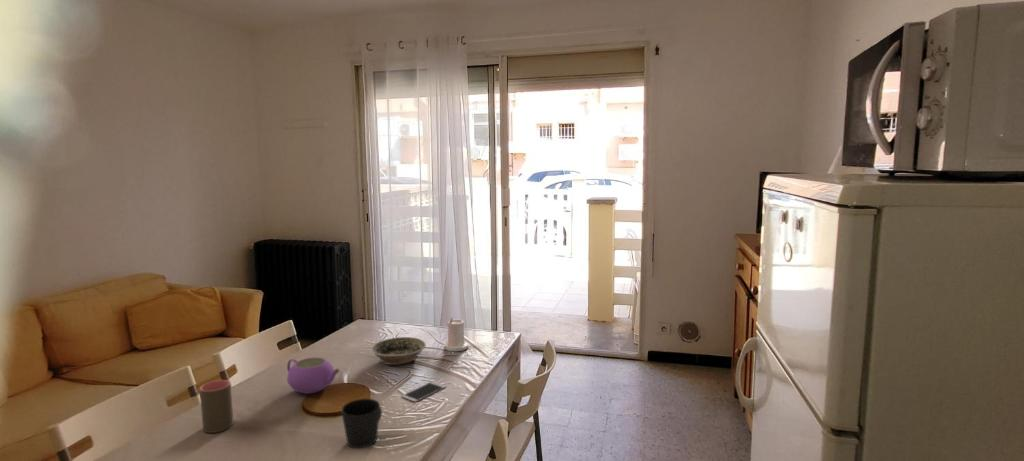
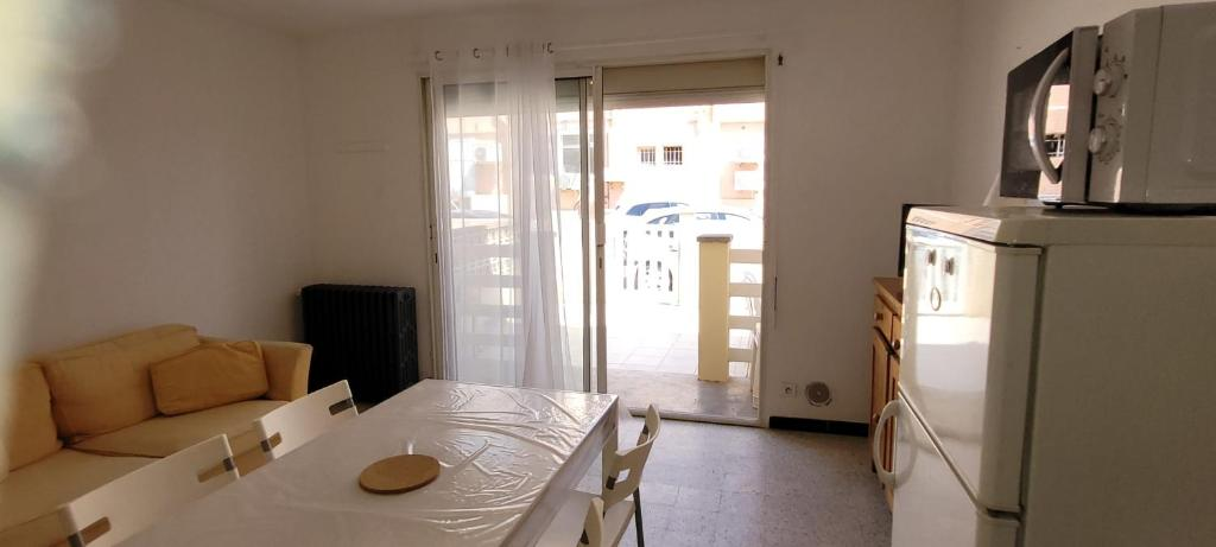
- smartphone (424, 391)
- teapot (312, 376)
- candle (456, 332)
- cup (216, 405)
- bowl (399, 352)
- cup (364, 421)
